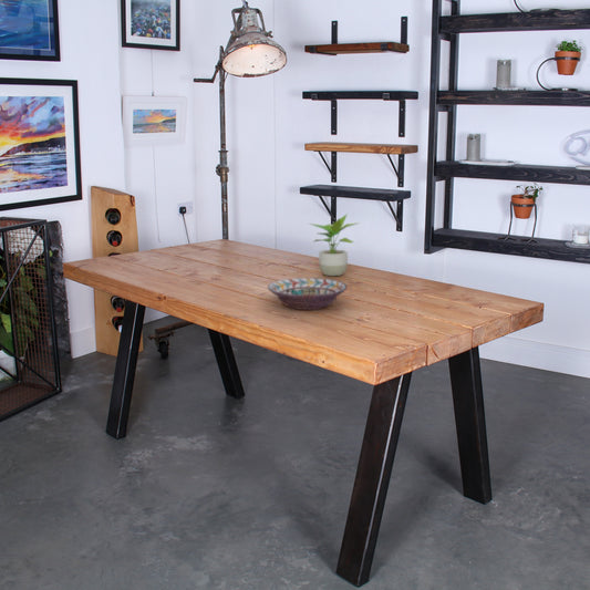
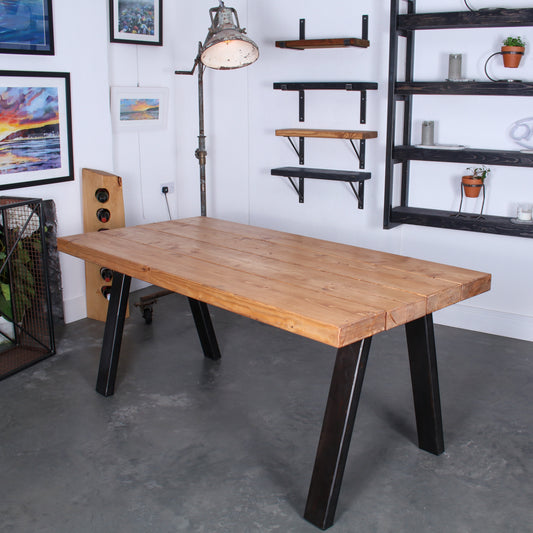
- potted plant (333, 244)
- decorative bowl (307, 296)
